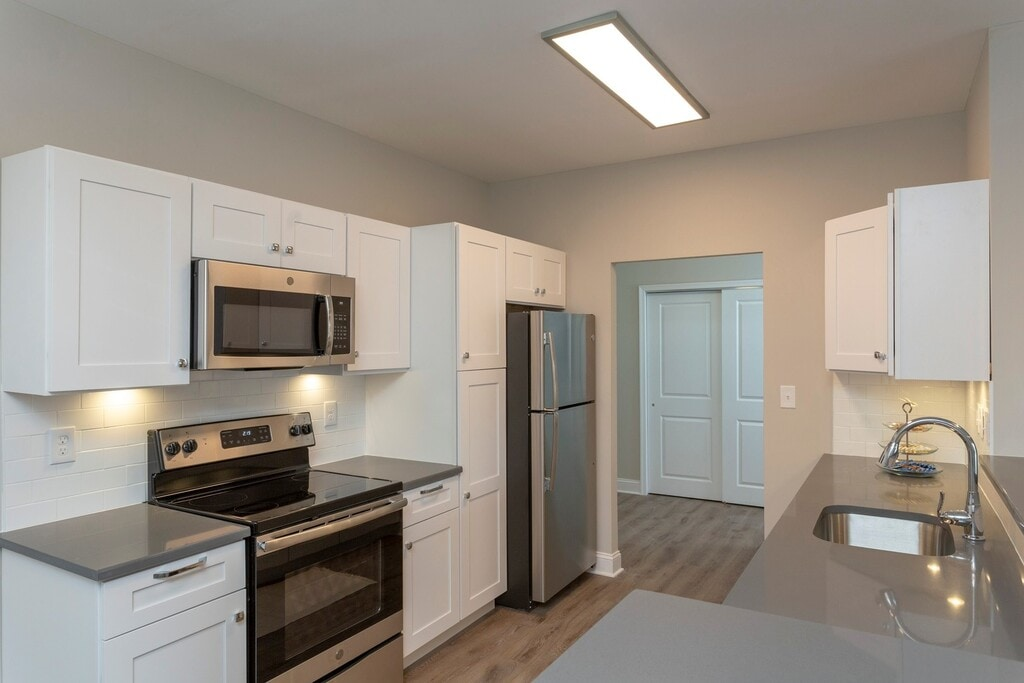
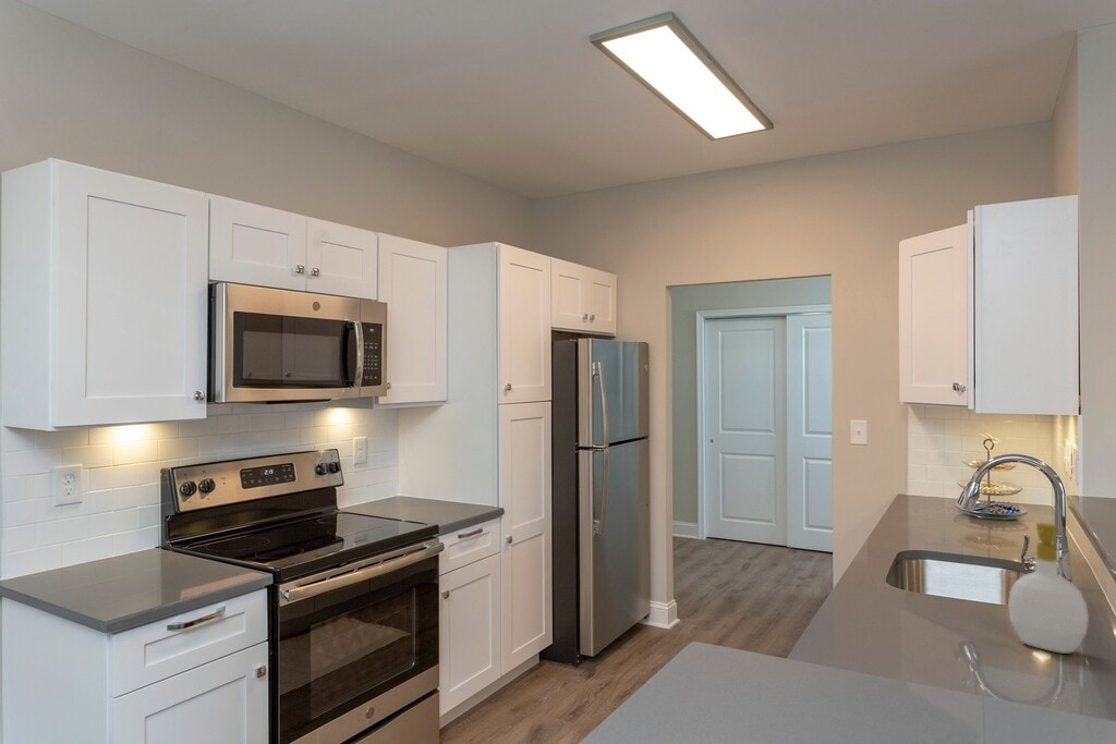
+ soap bottle (1046, 586)
